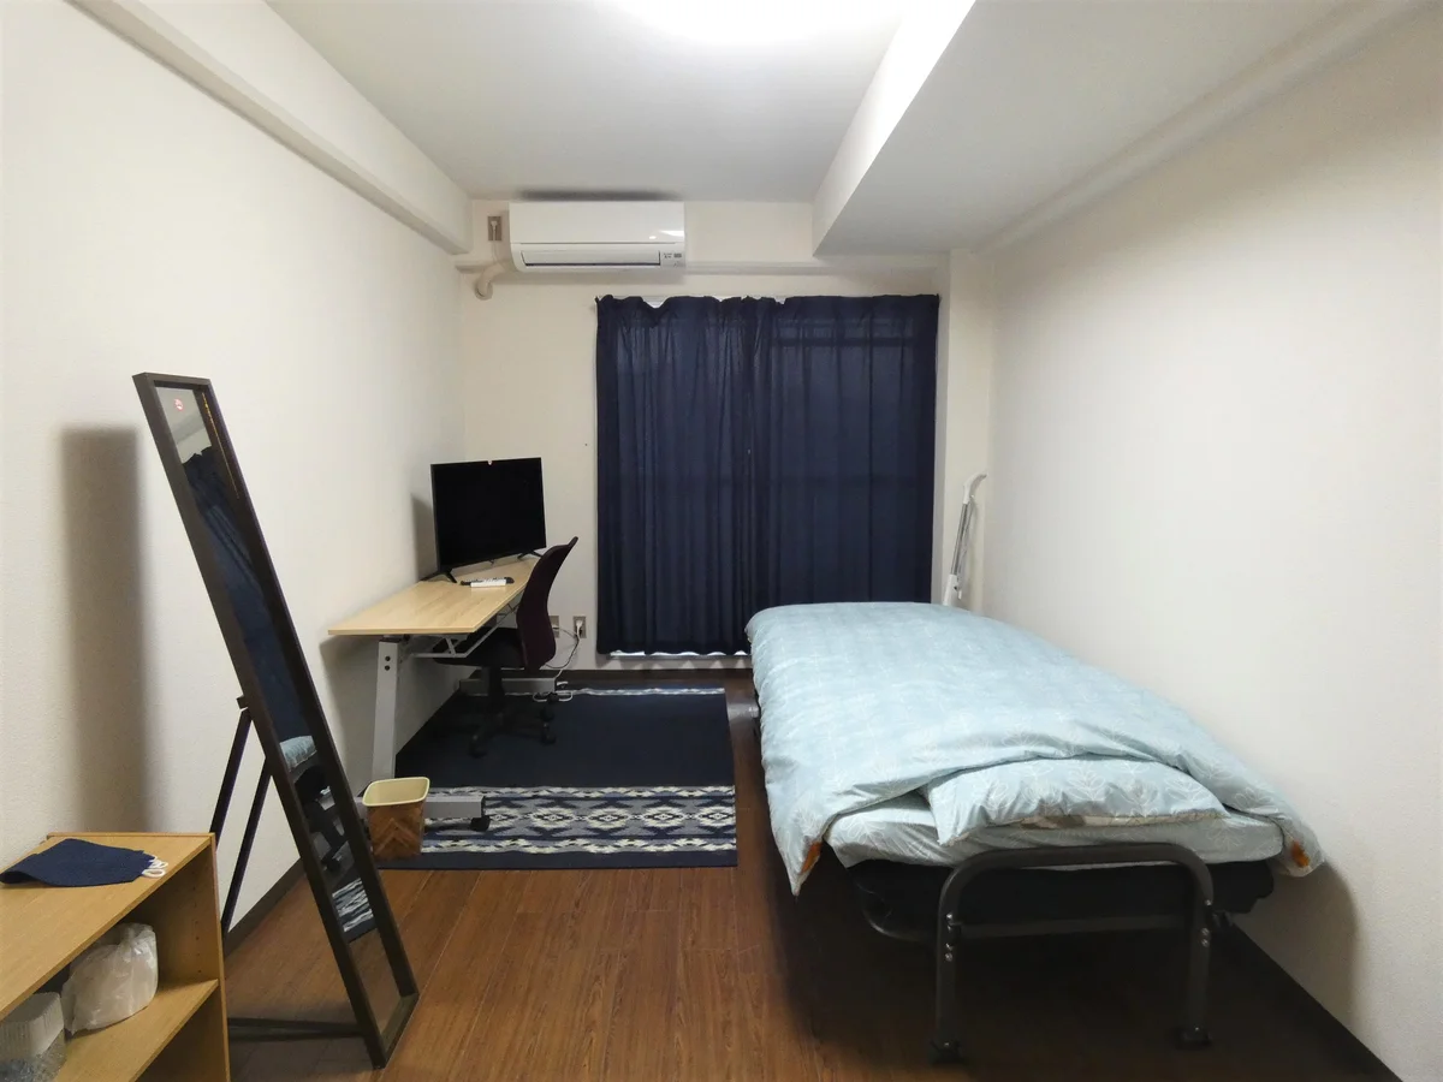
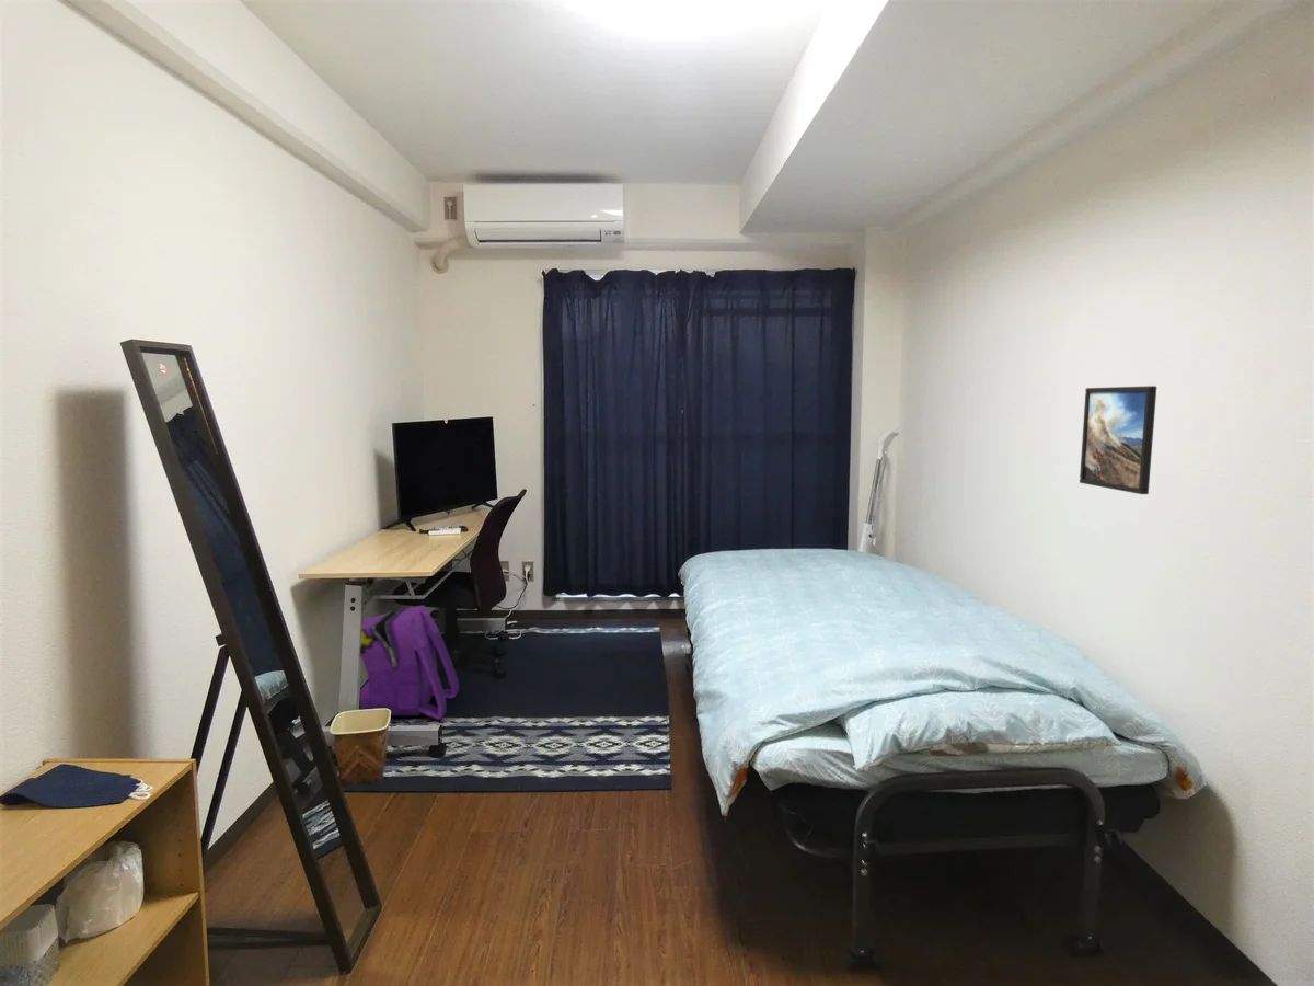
+ backpack (403, 660)
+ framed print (1115, 437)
